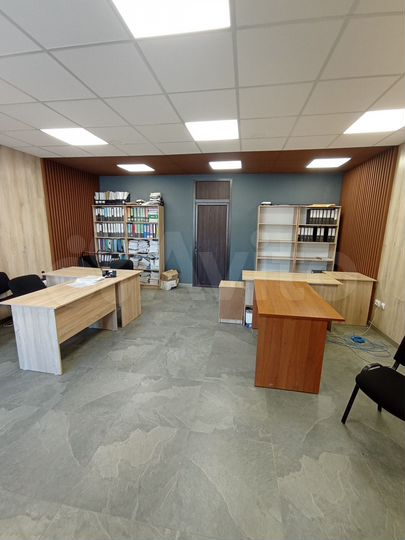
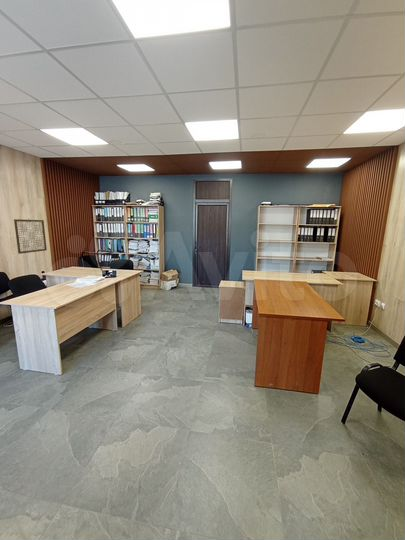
+ wall art (32, 235)
